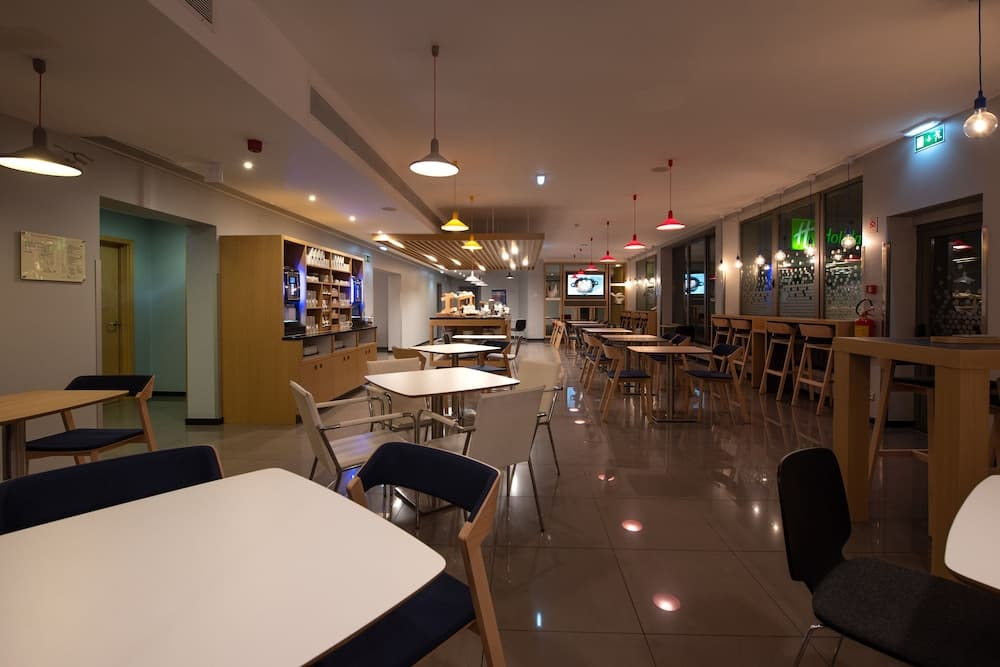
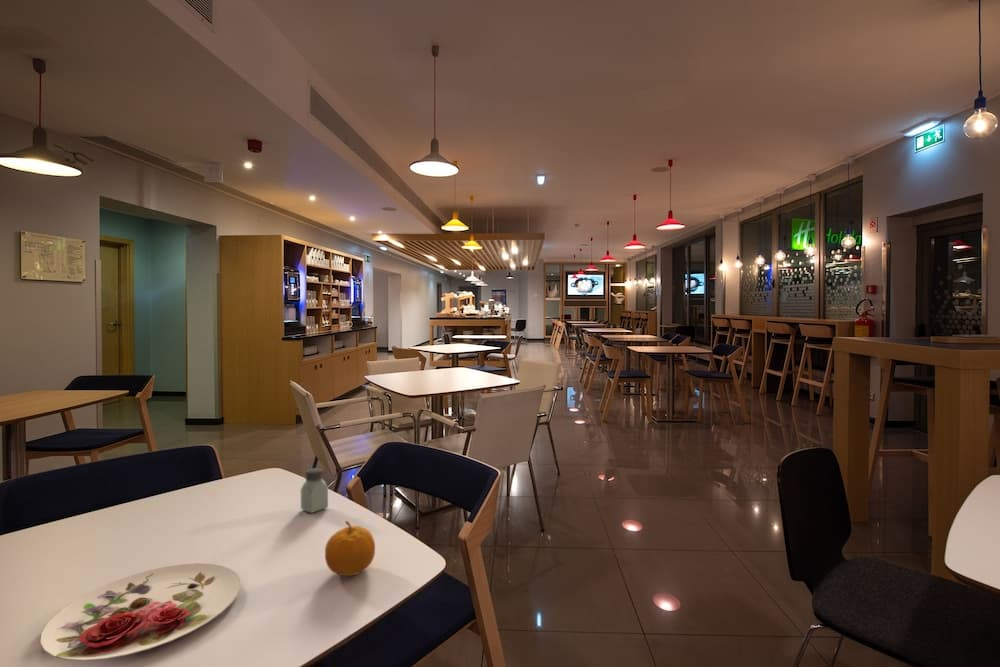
+ fruit (350, 545)
+ saltshaker (314, 489)
+ plate (150, 603)
